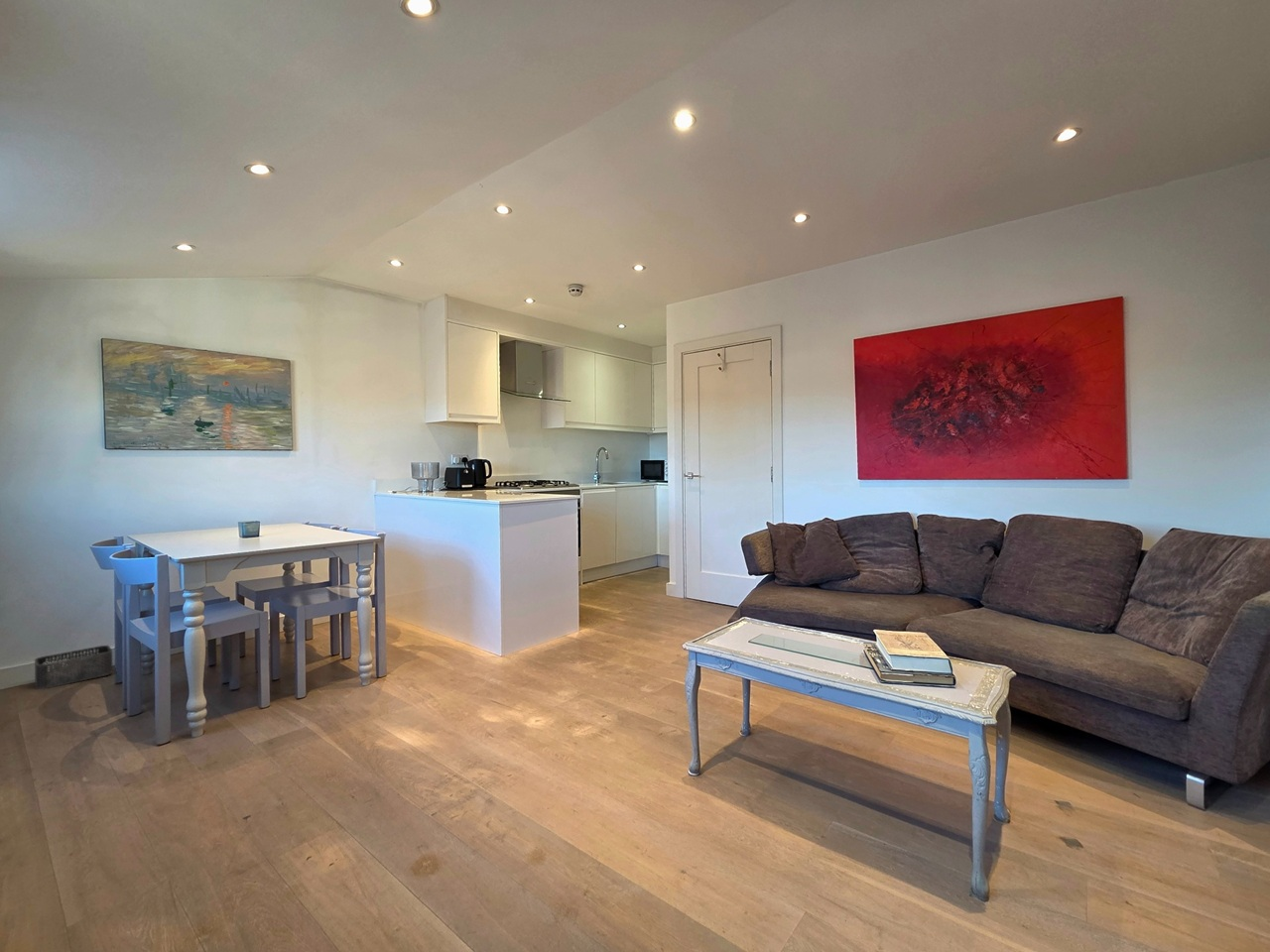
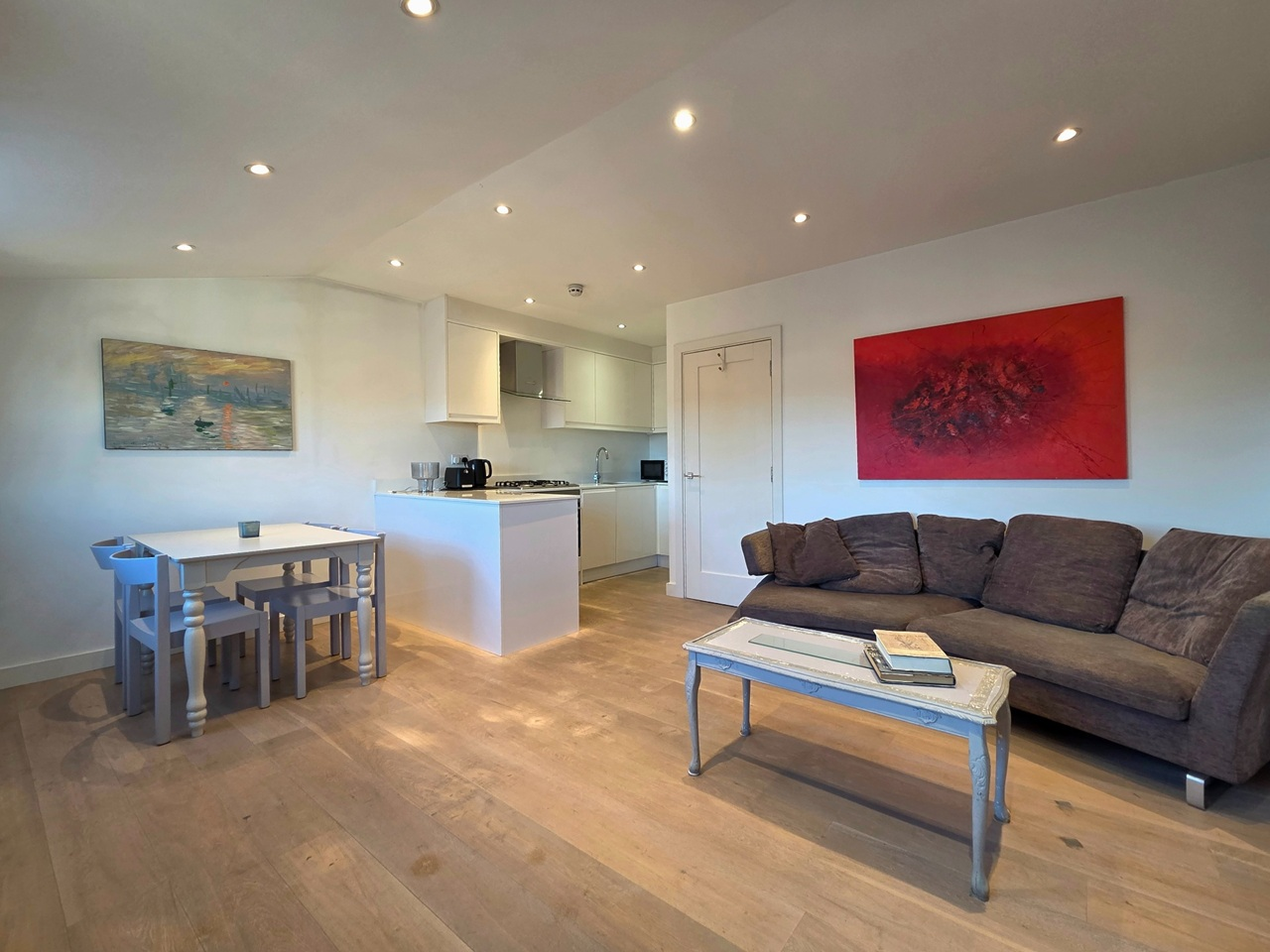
- storage bin (74, 665)
